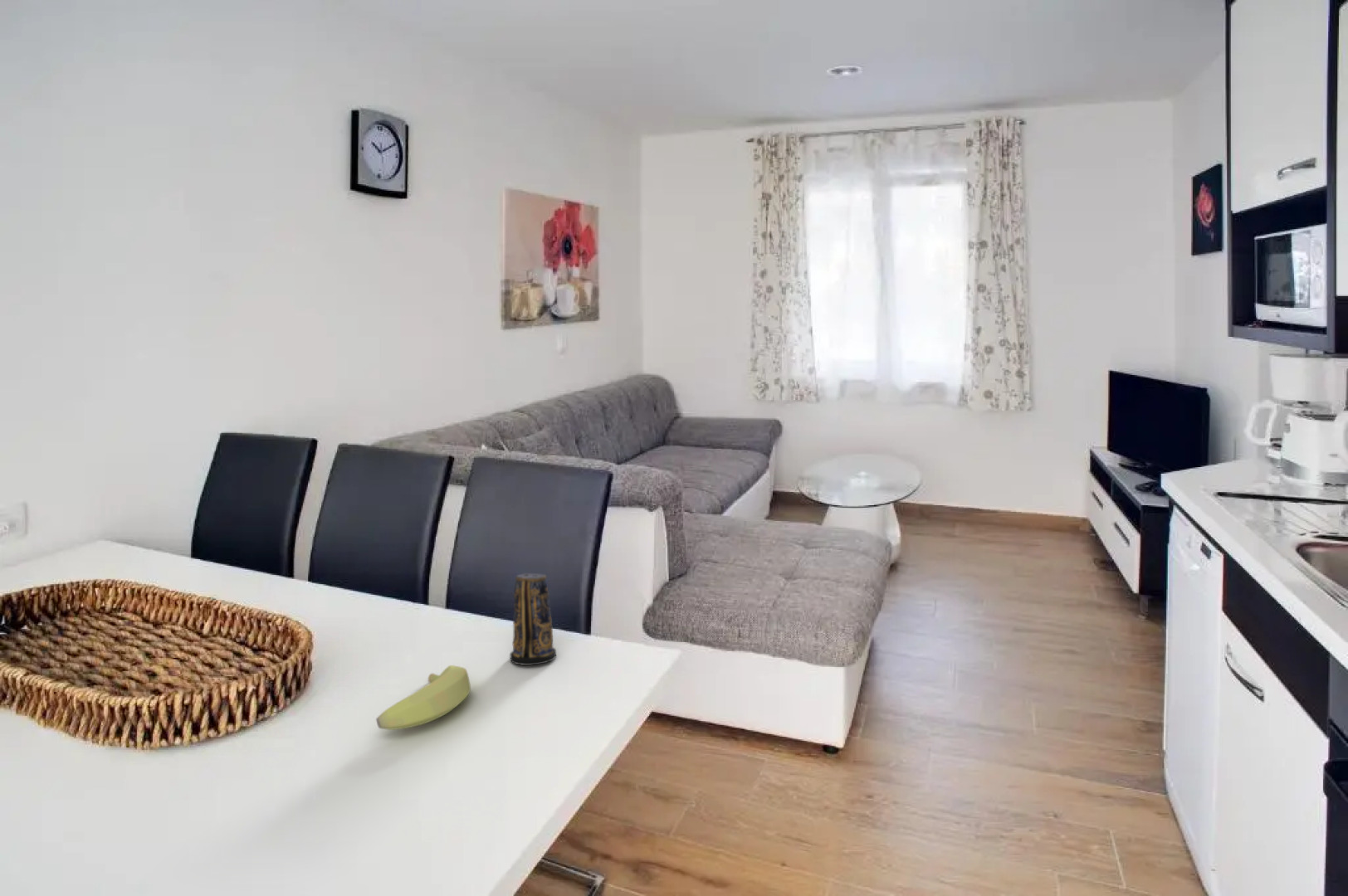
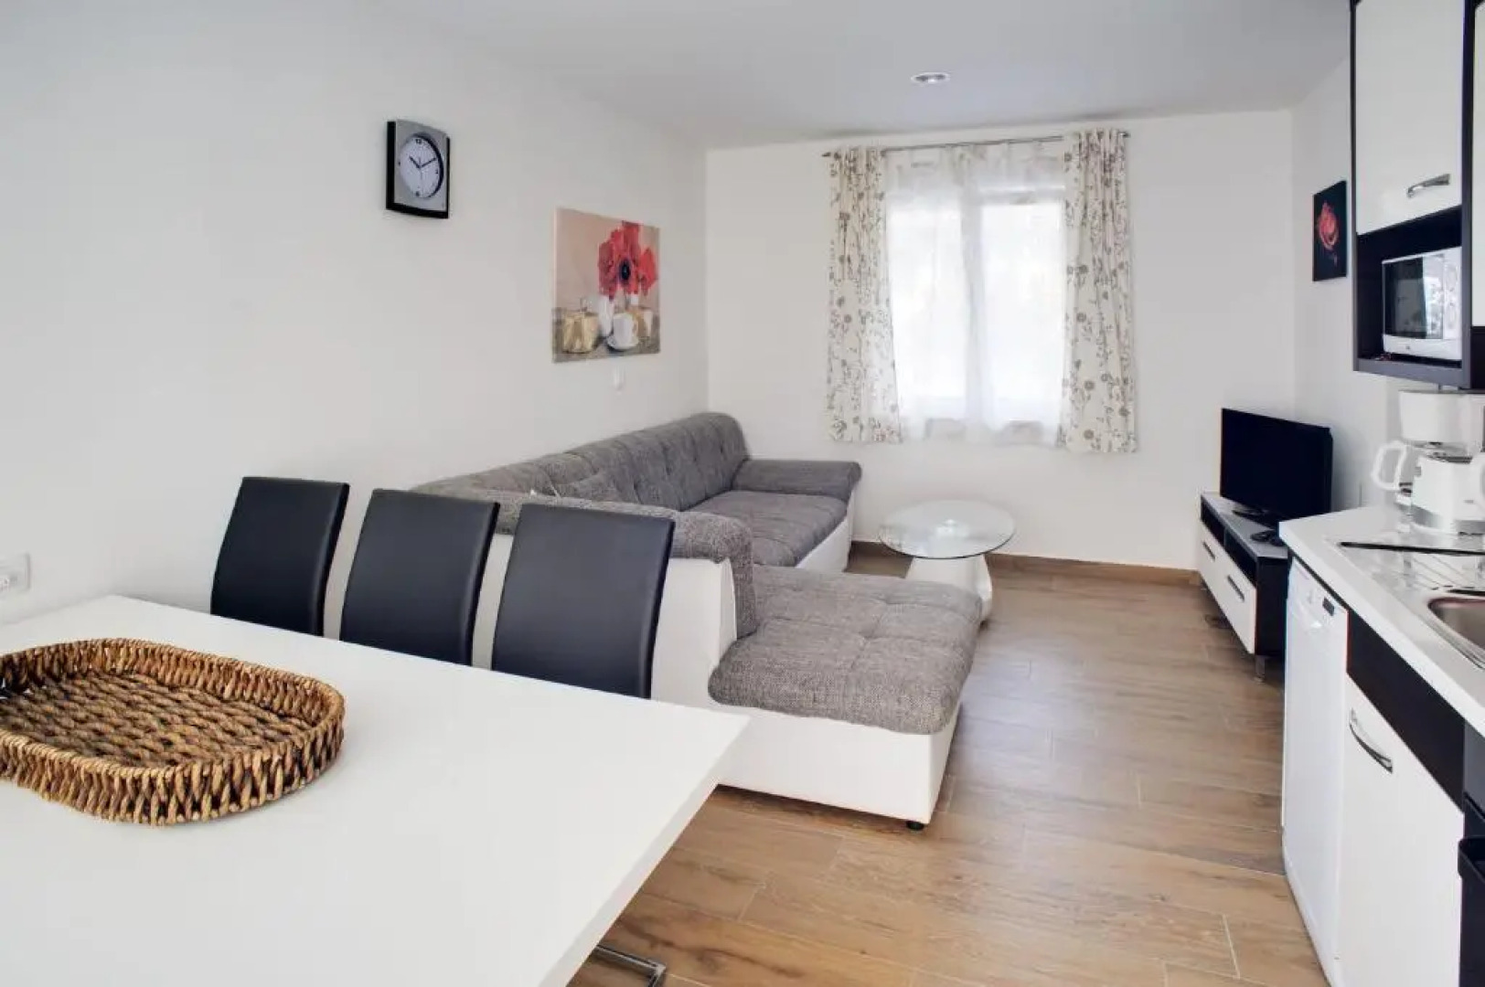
- candle (533, 616)
- banana (426, 689)
